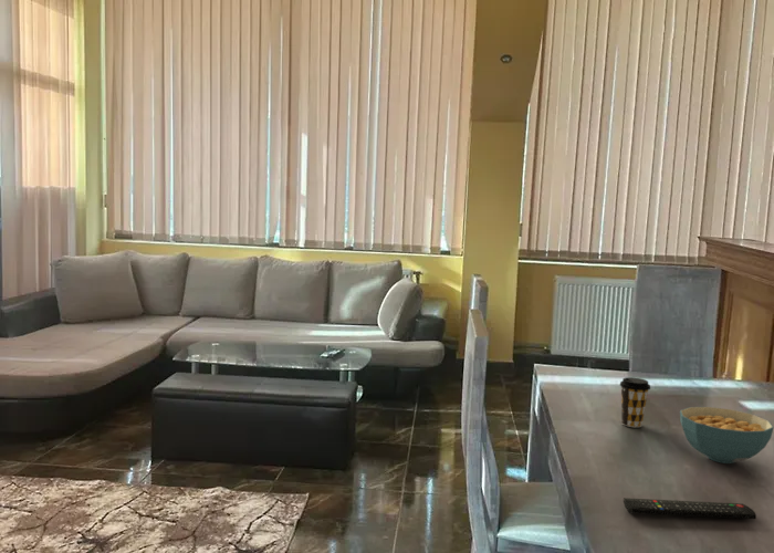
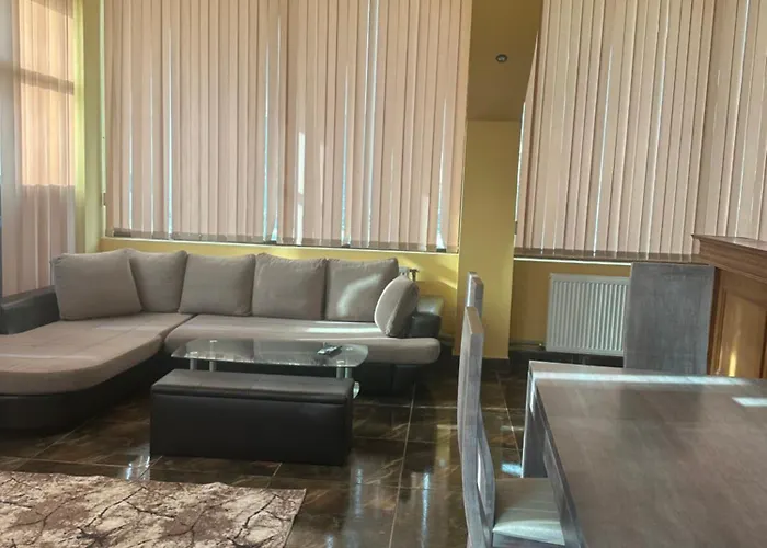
- cereal bowl (723, 438)
- coffee cup (634, 401)
- remote control (689, 510)
